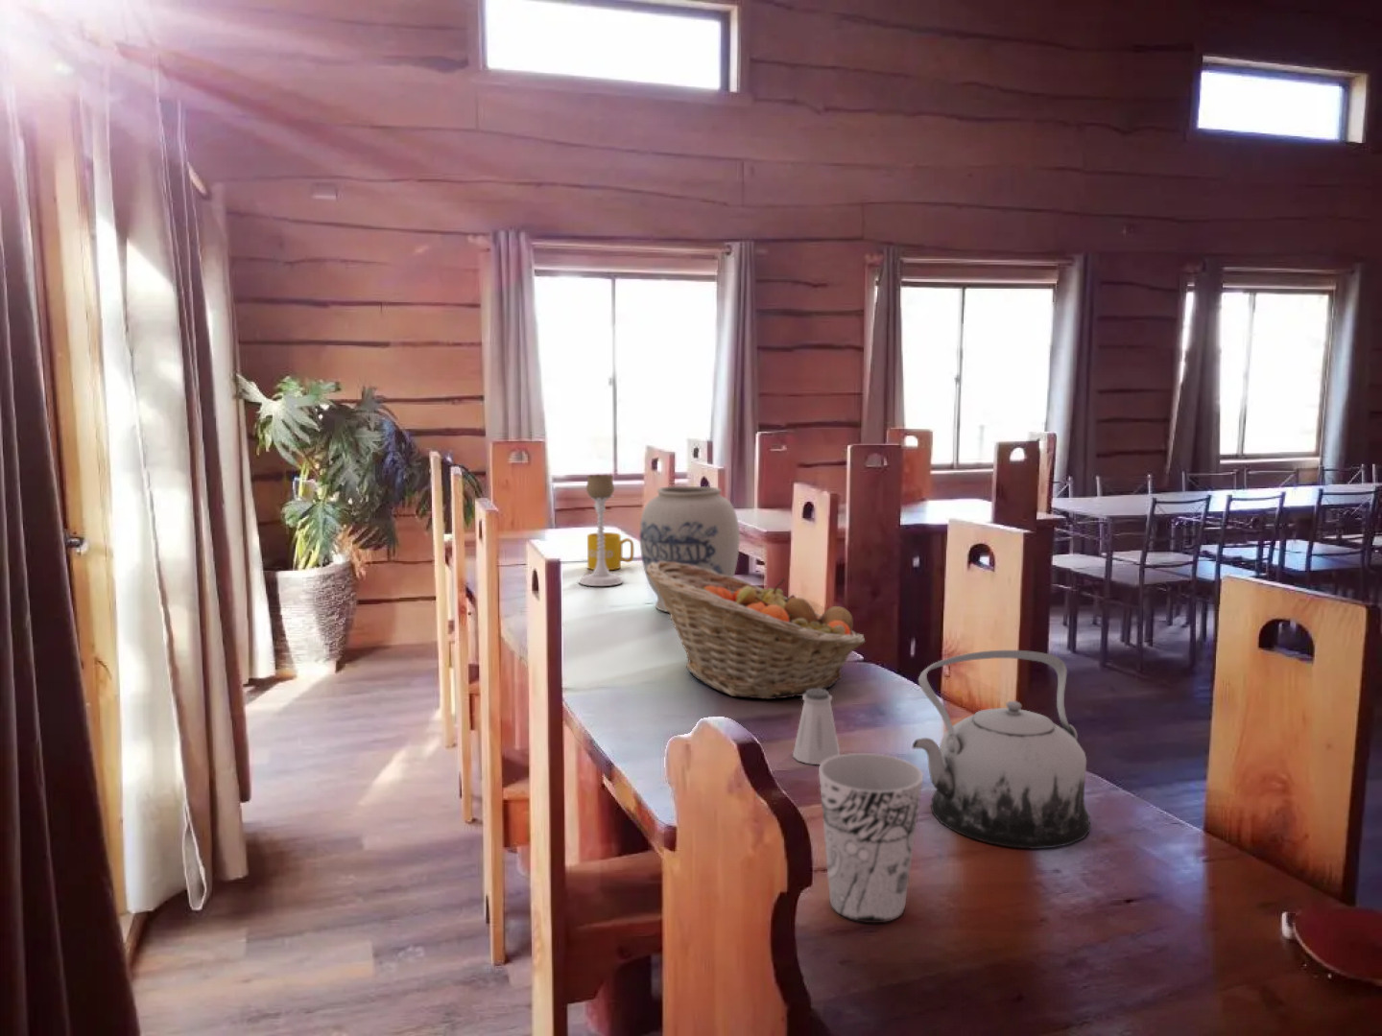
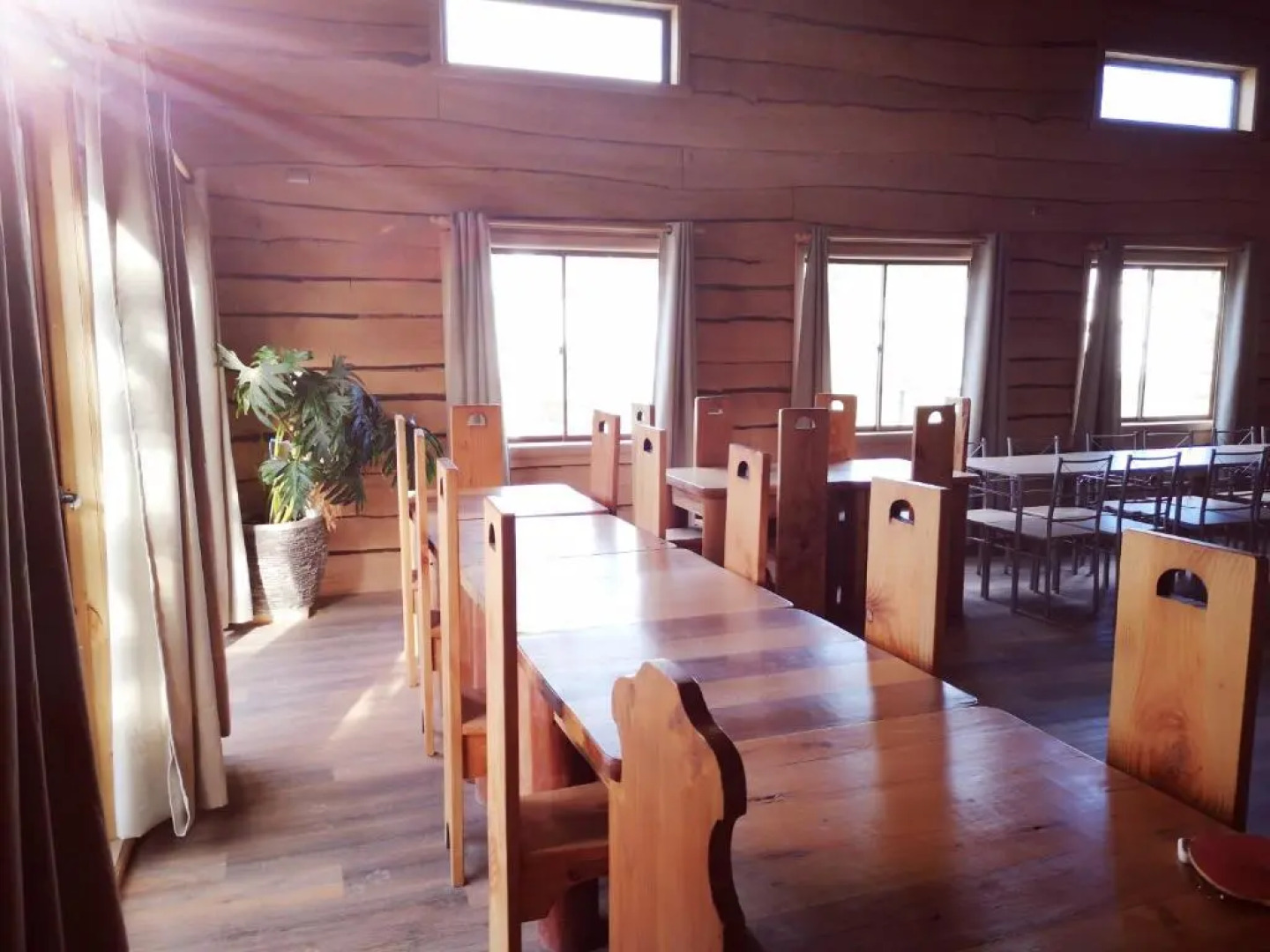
- vase (689, 547)
- mug (610, 551)
- teapot (999, 739)
- candle holder (600, 529)
- cup (868, 838)
- saltshaker (817, 724)
- fruit basket (752, 619)
